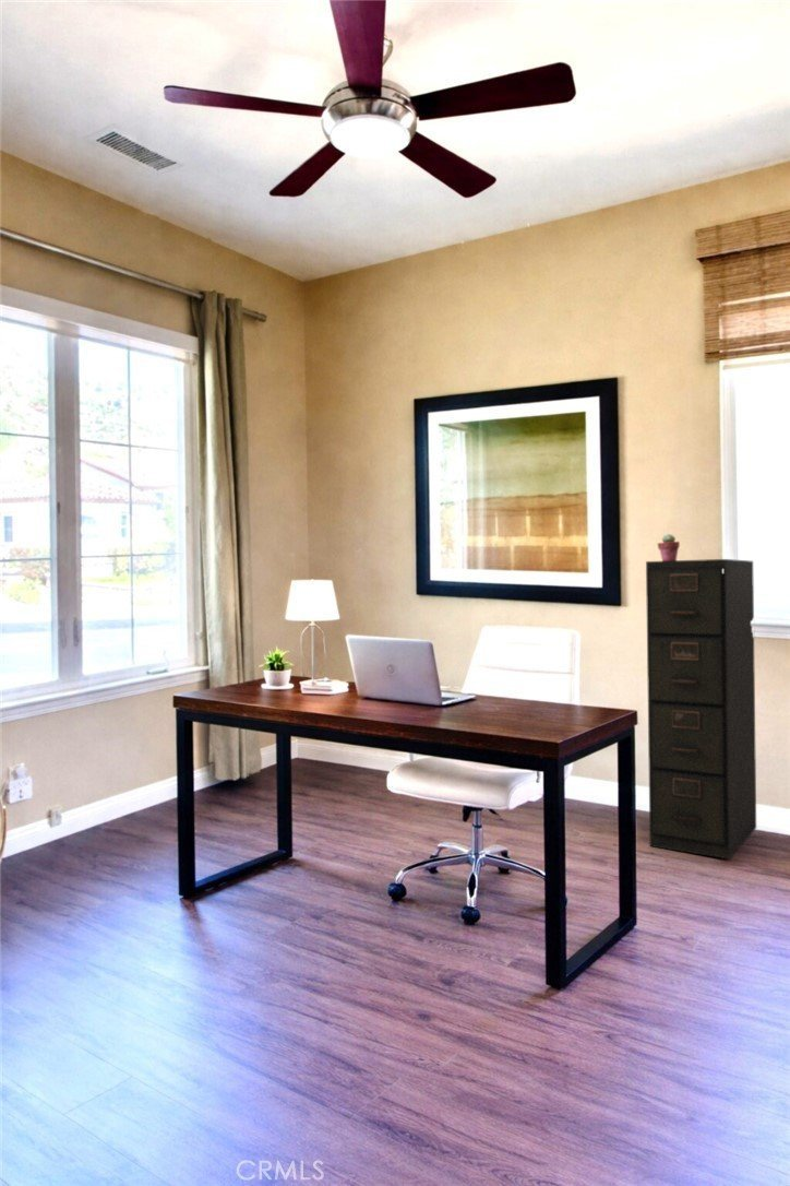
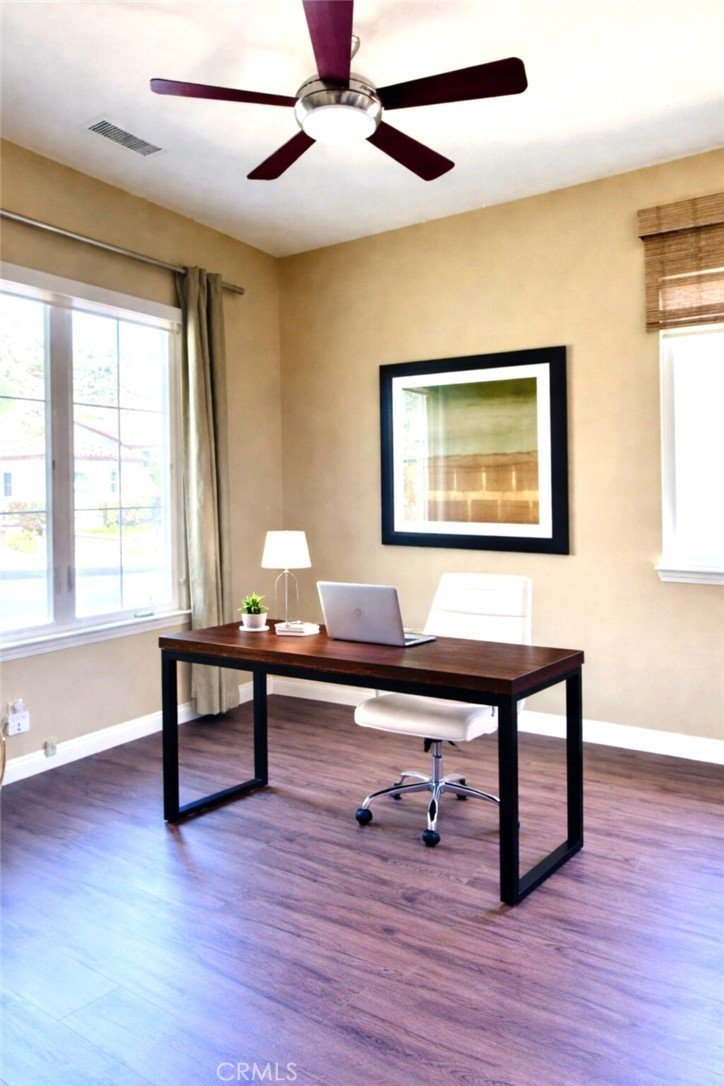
- potted succulent (668, 547)
- filing cabinet (702, 699)
